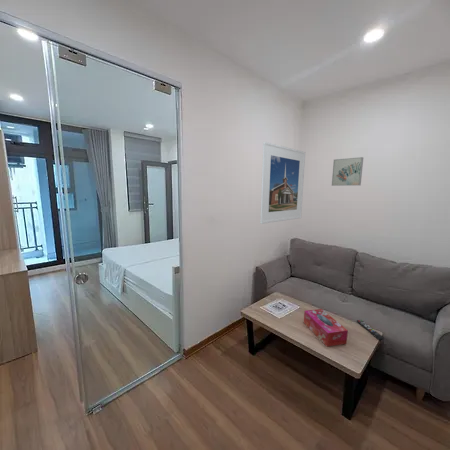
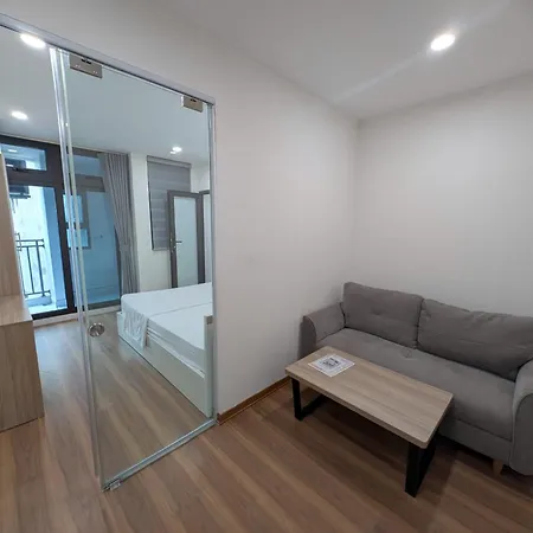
- wall art (346, 172)
- remote control (369, 329)
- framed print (284, 184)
- tissue box (324, 326)
